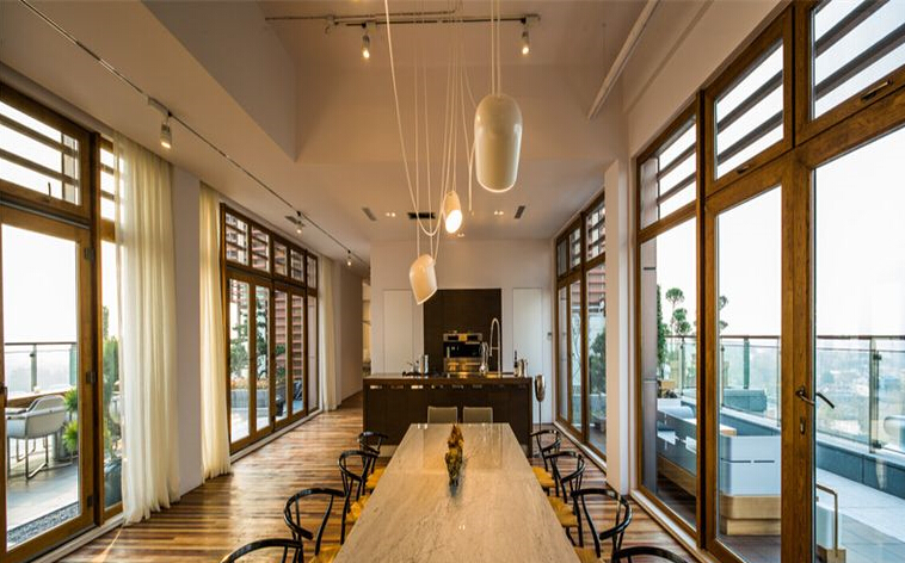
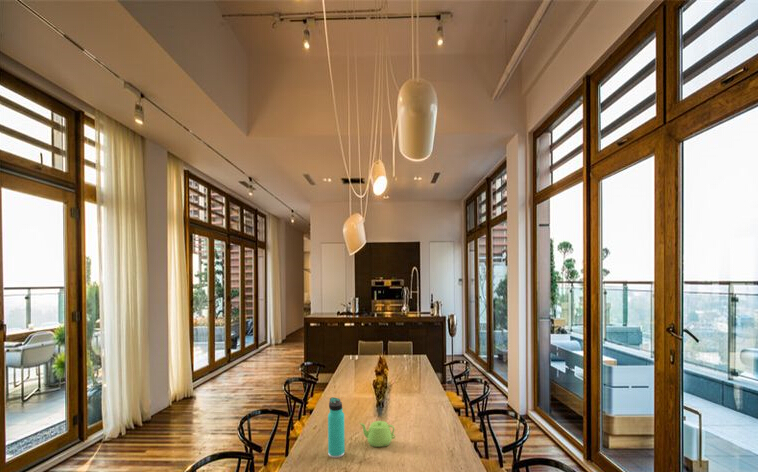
+ thermos bottle (336, 426)
+ teapot (377, 432)
